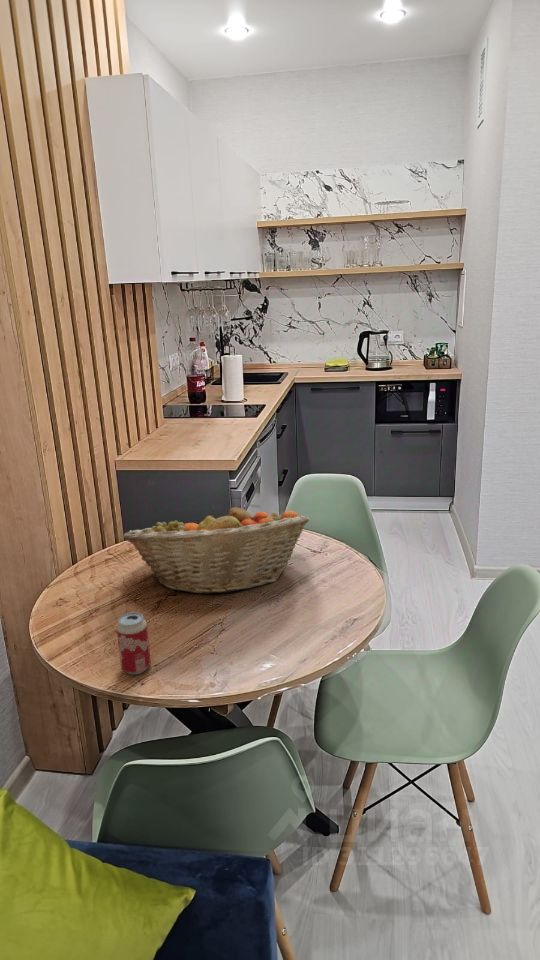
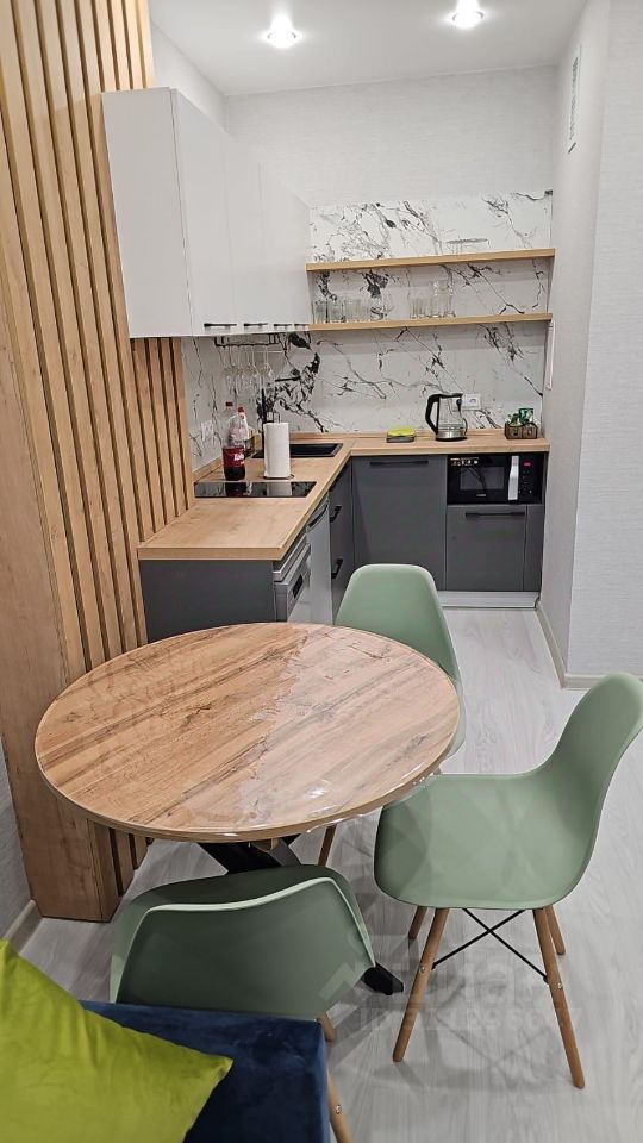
- fruit basket (218, 540)
- beverage can (133, 643)
